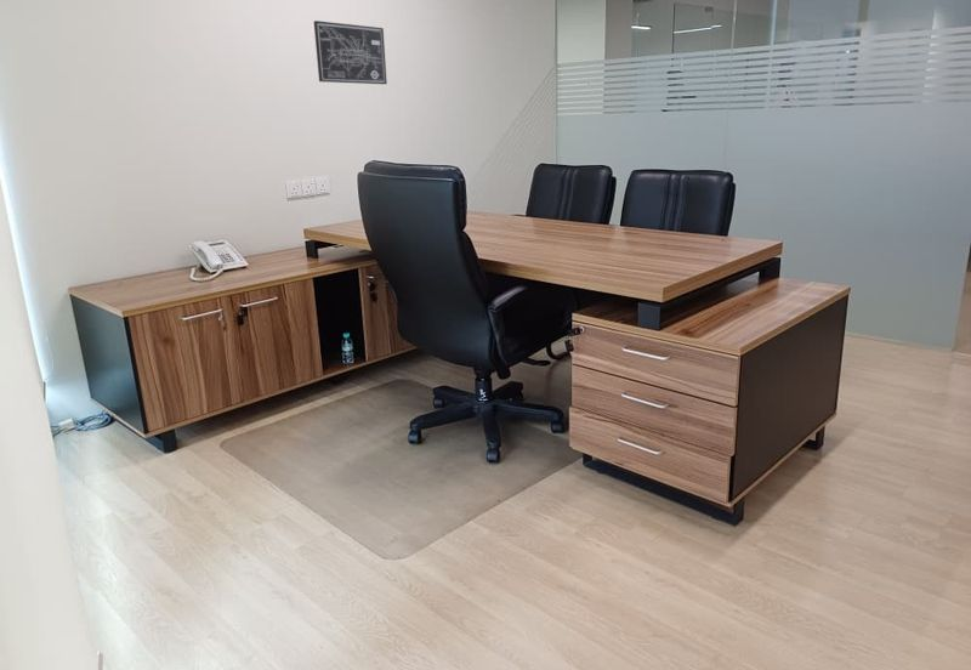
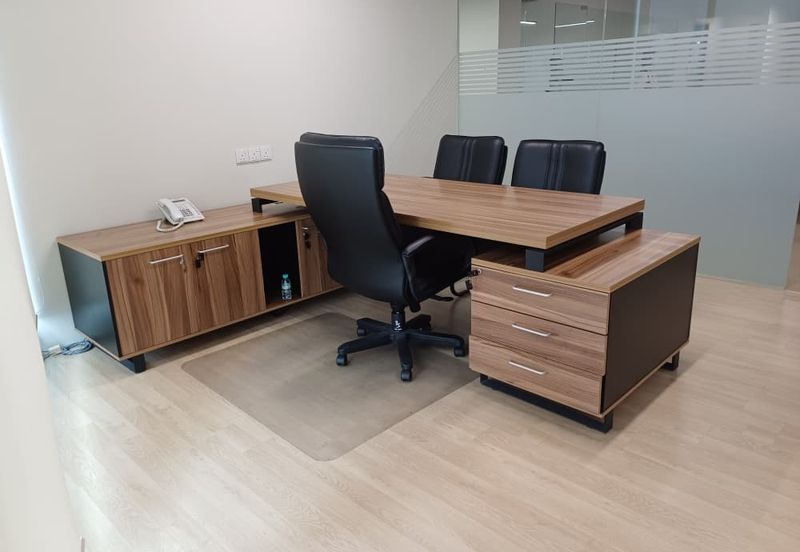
- wall art (352, 53)
